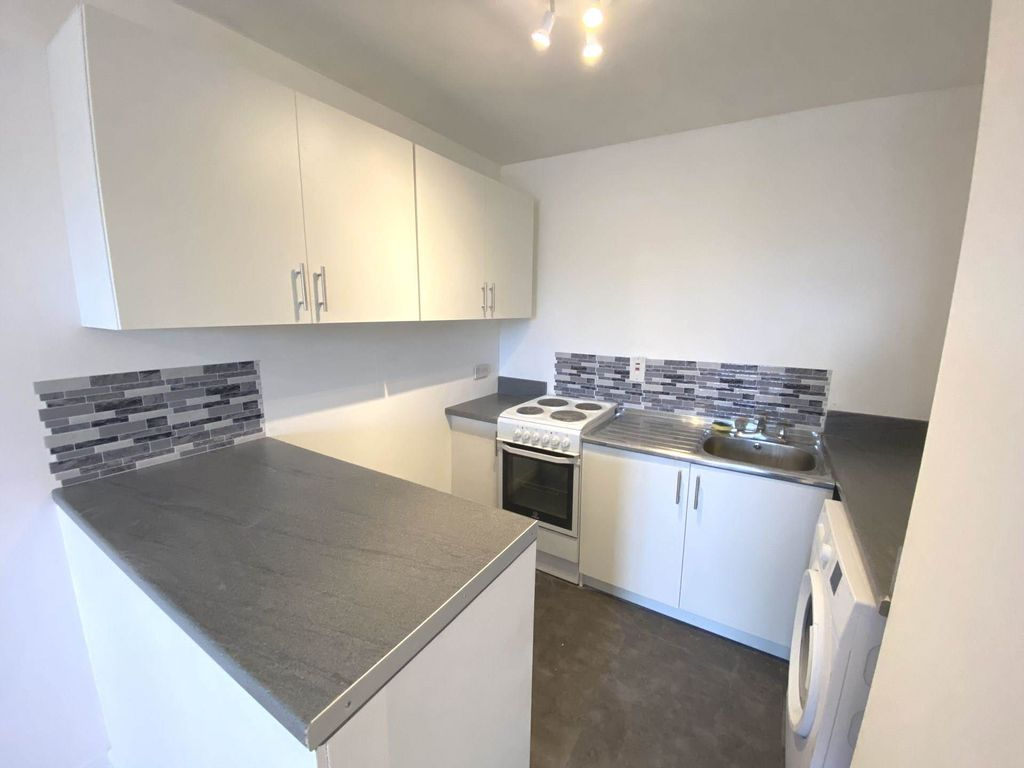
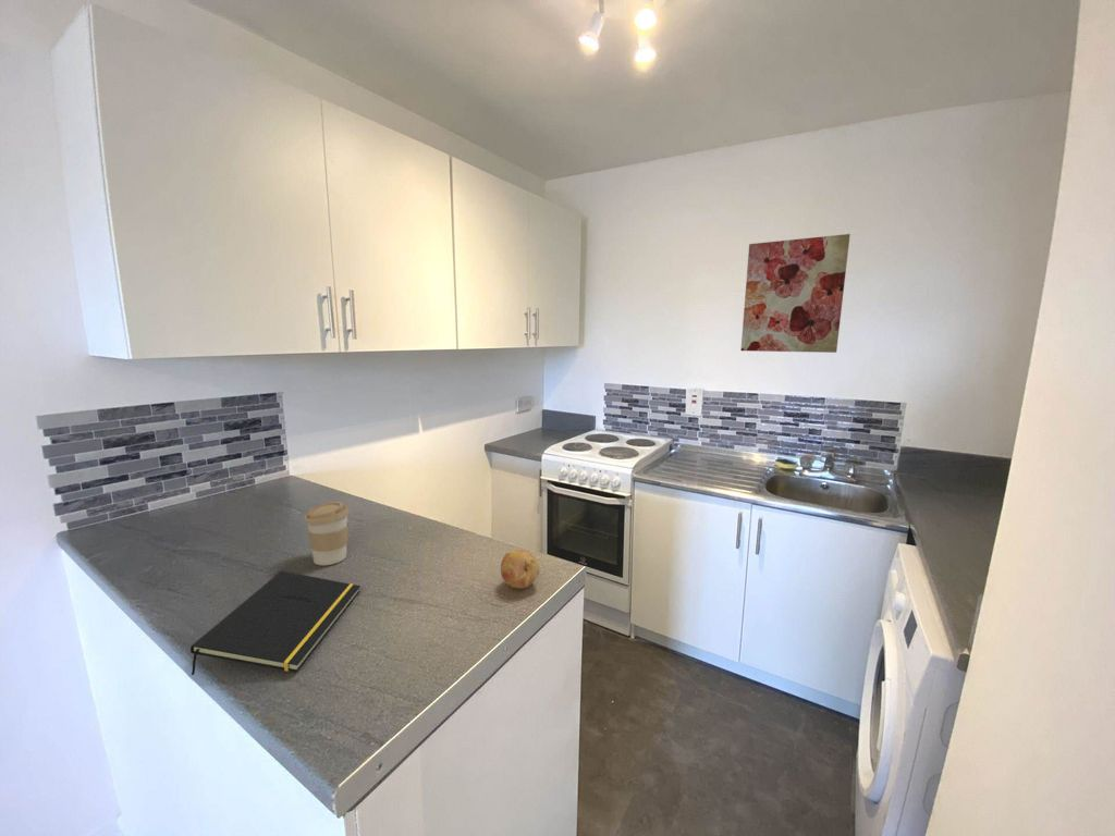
+ notepad (287, 614)
+ coffee cup (328, 532)
+ fruit (519, 567)
+ wall art (792, 296)
